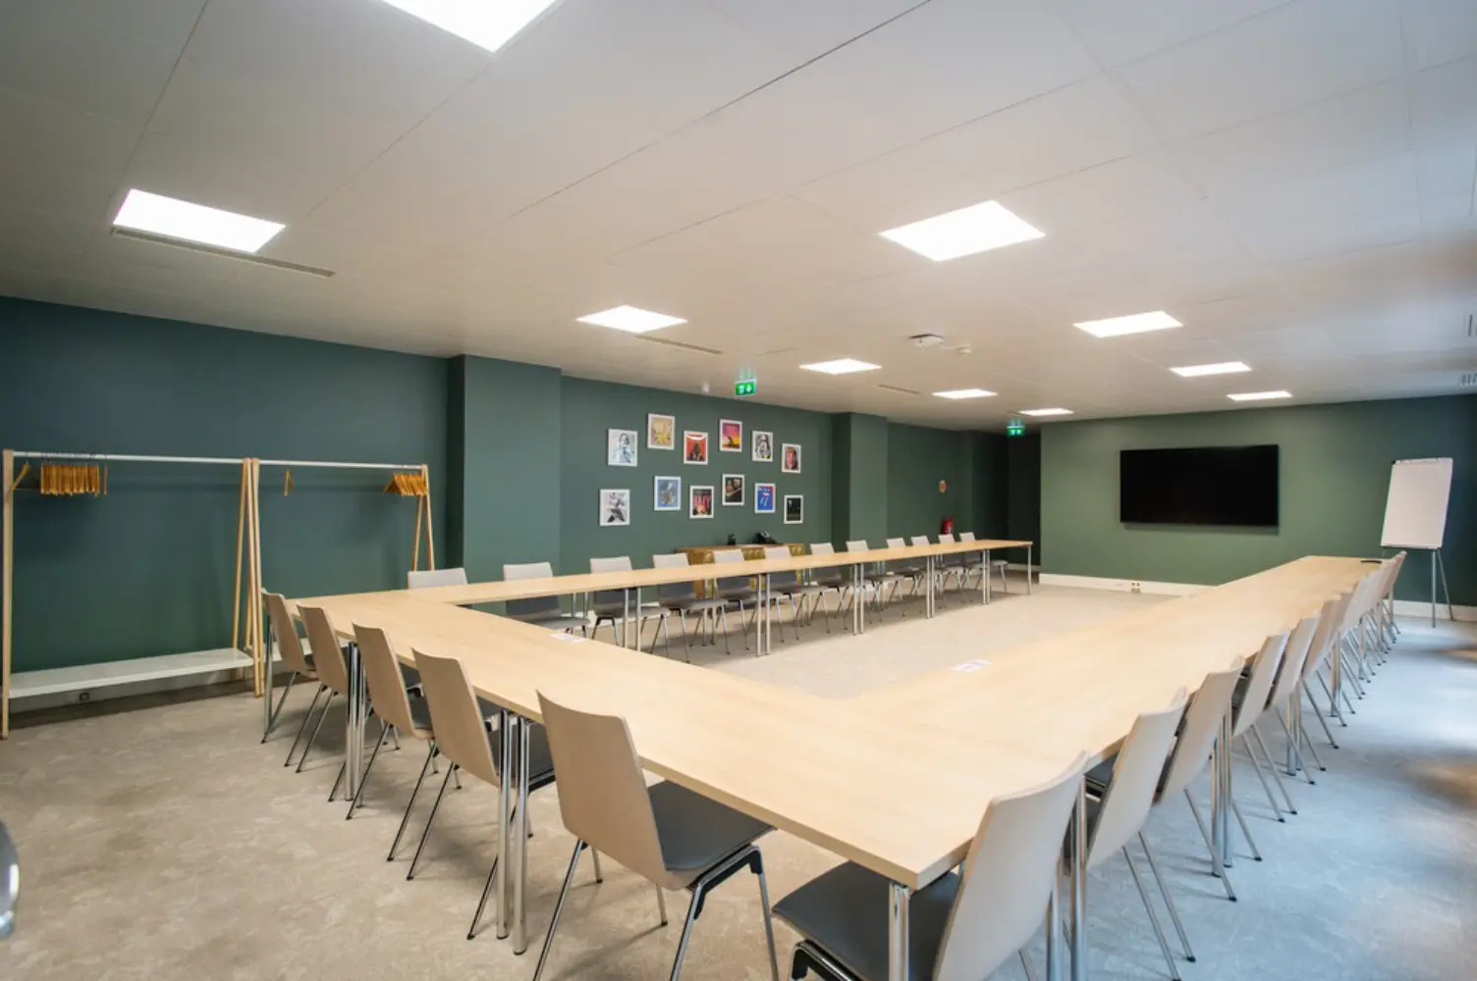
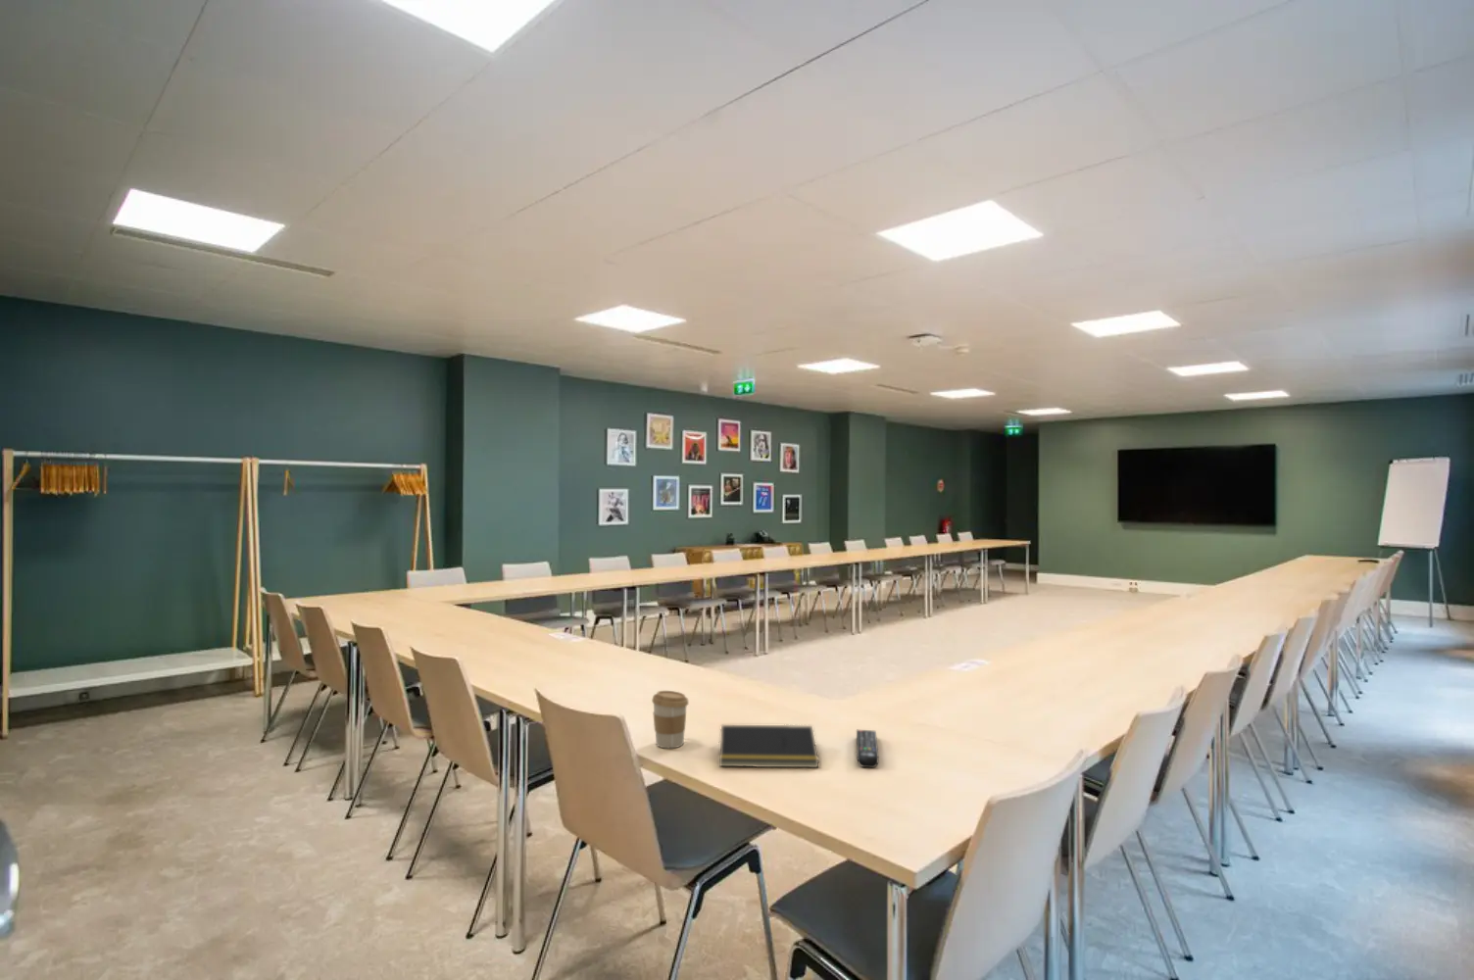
+ notepad (768, 745)
+ coffee cup (669, 718)
+ remote control (866, 746)
